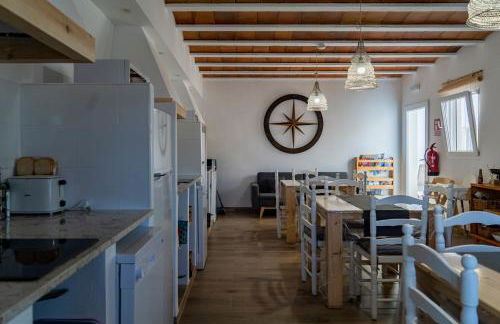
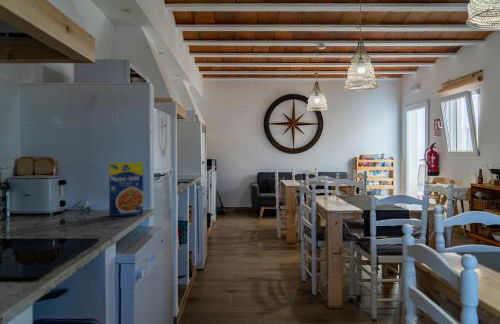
+ legume (126, 188)
